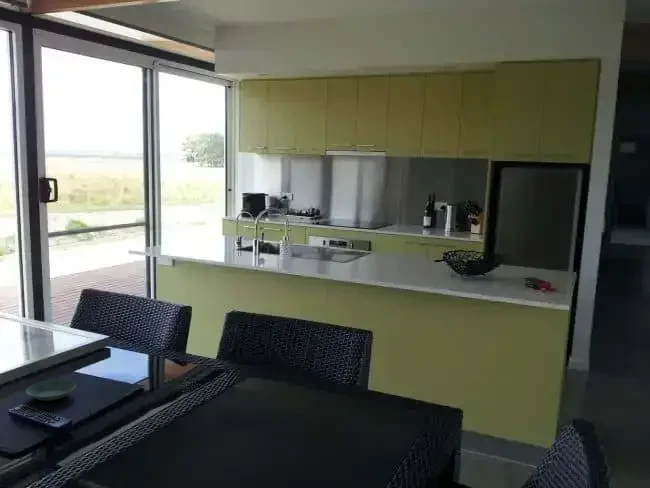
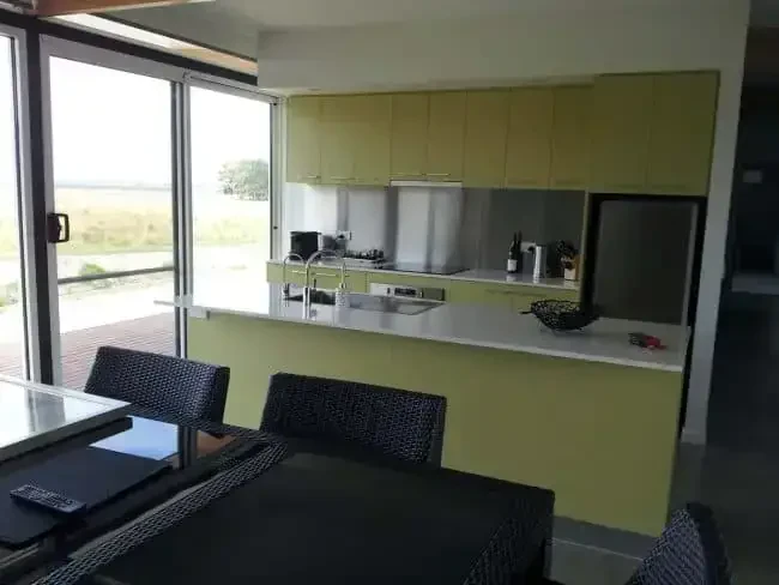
- saucer (51, 391)
